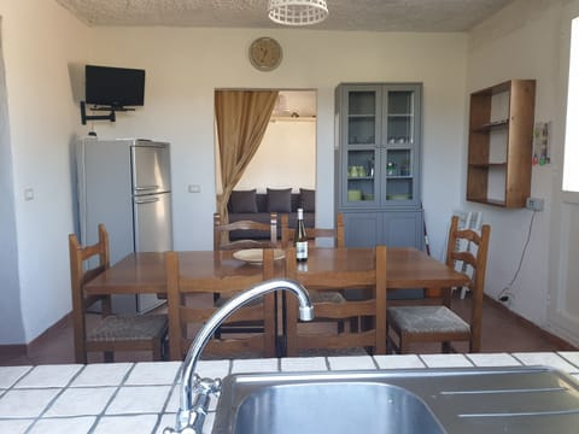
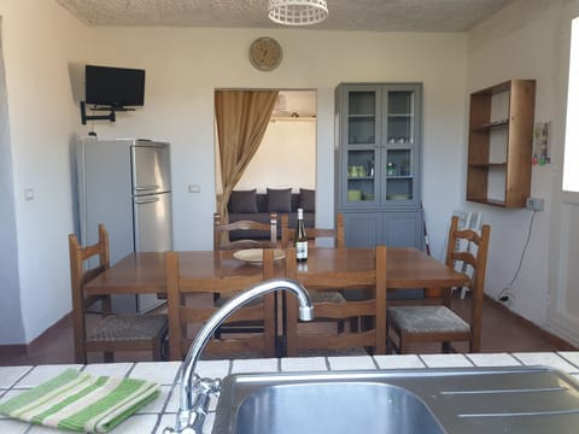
+ dish towel (83, 397)
